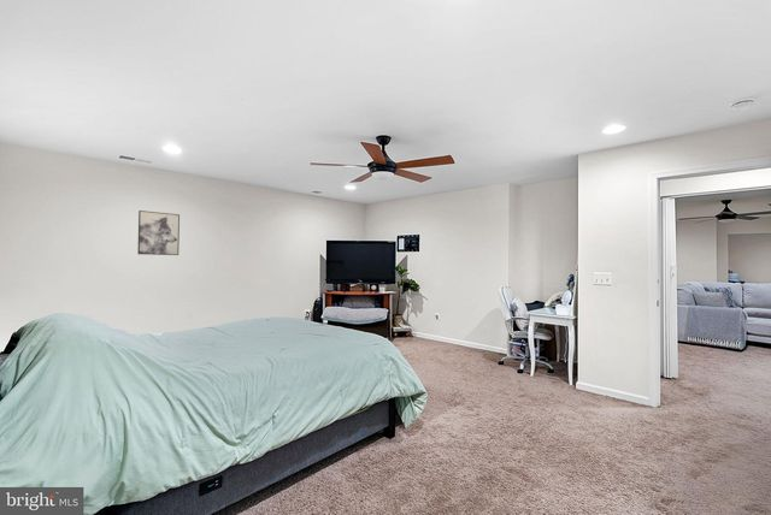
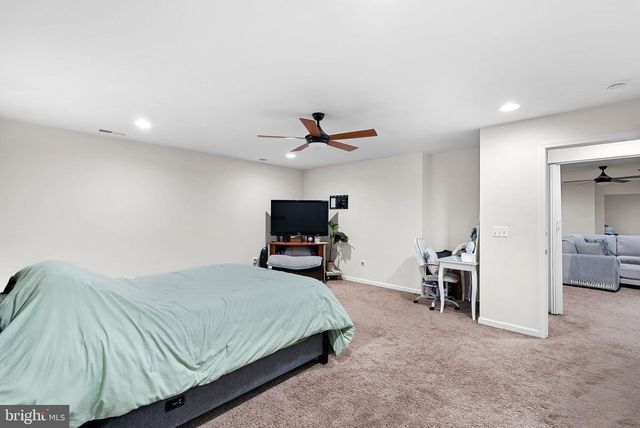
- wall art (159, 233)
